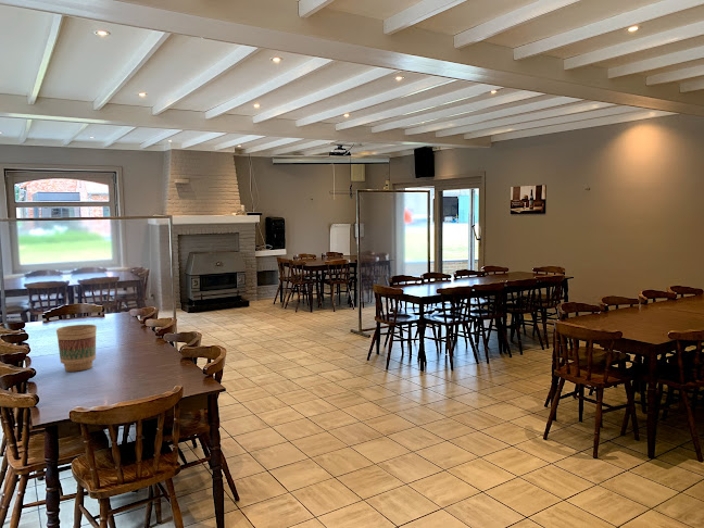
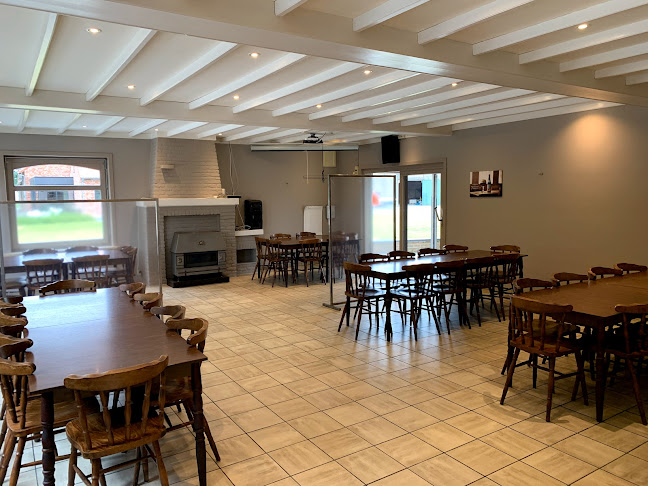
- flower pot (77, 348)
